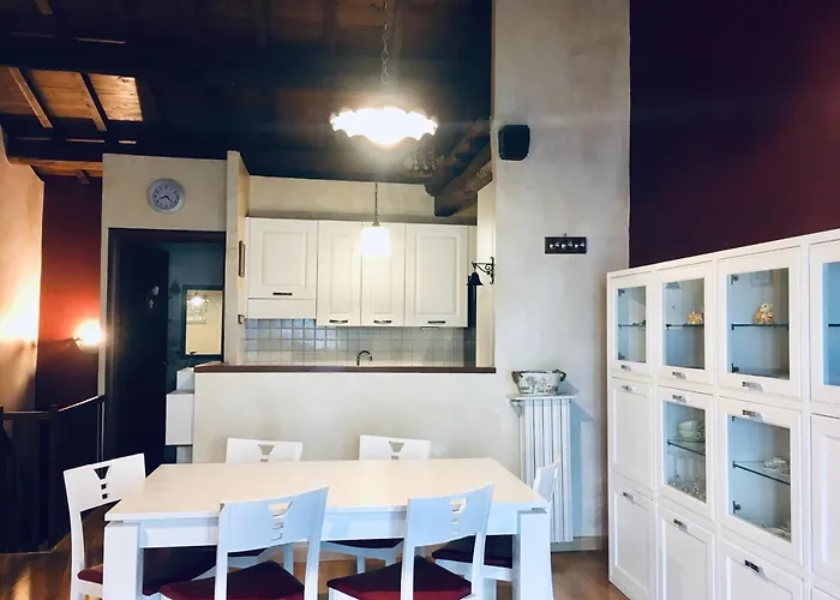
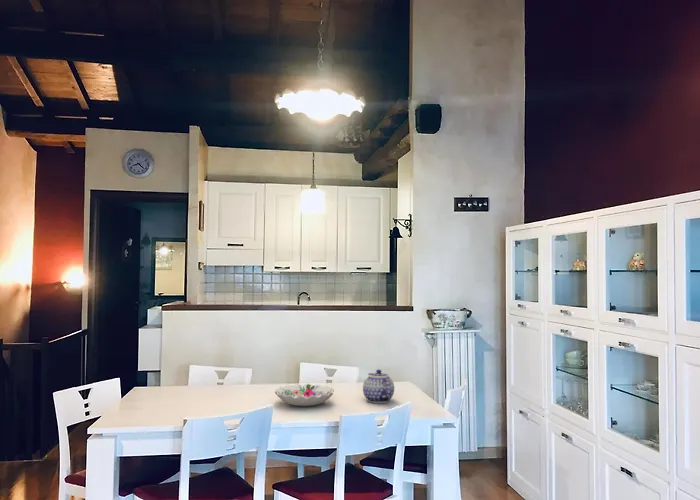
+ teapot (378, 385)
+ decorative bowl (304, 396)
